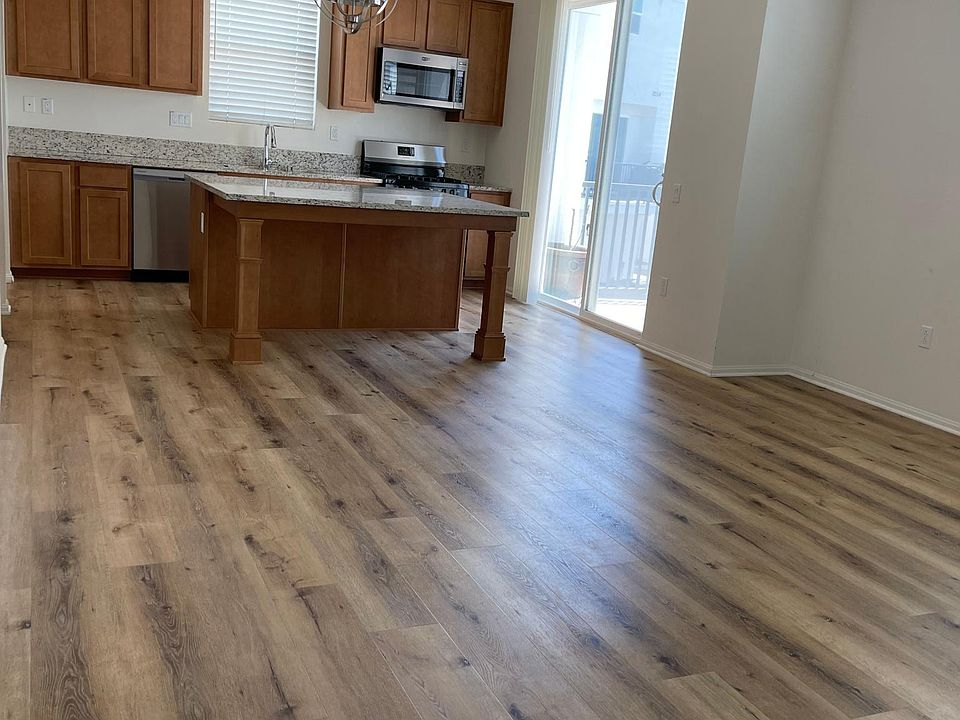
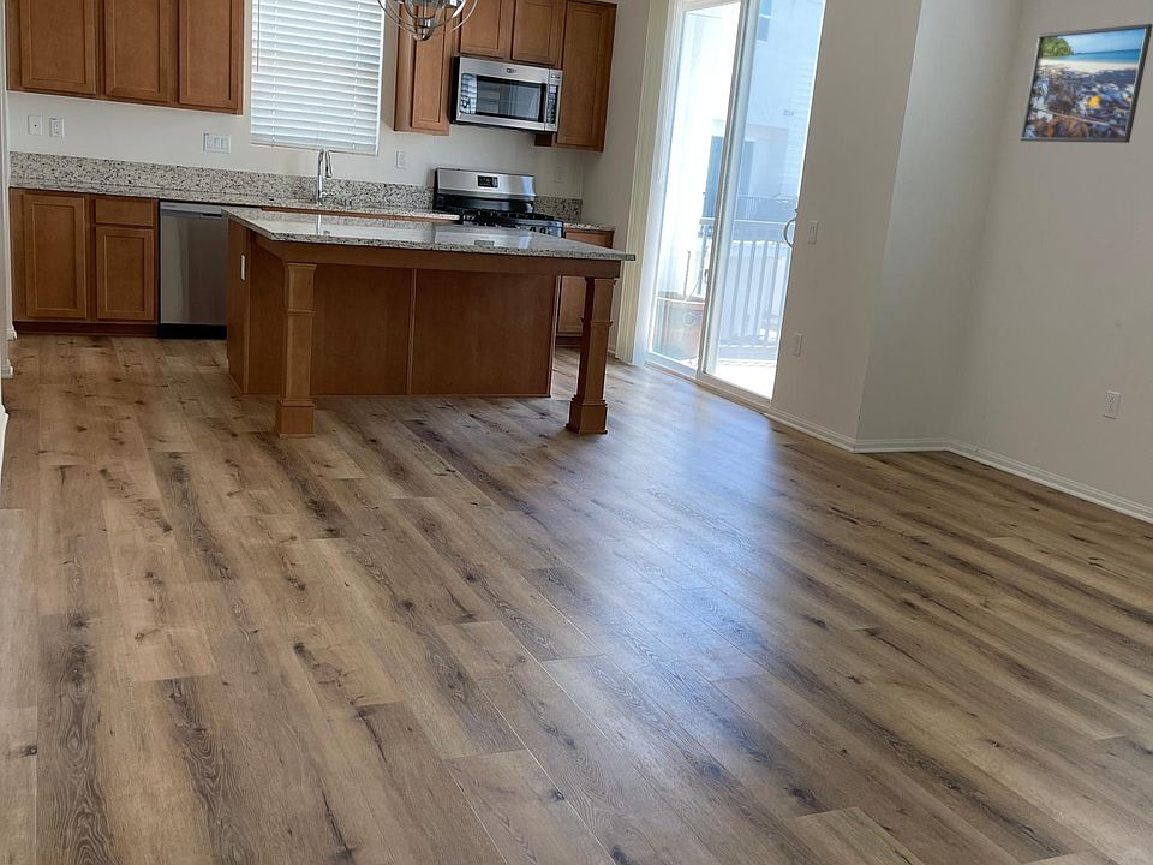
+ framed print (1082, 85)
